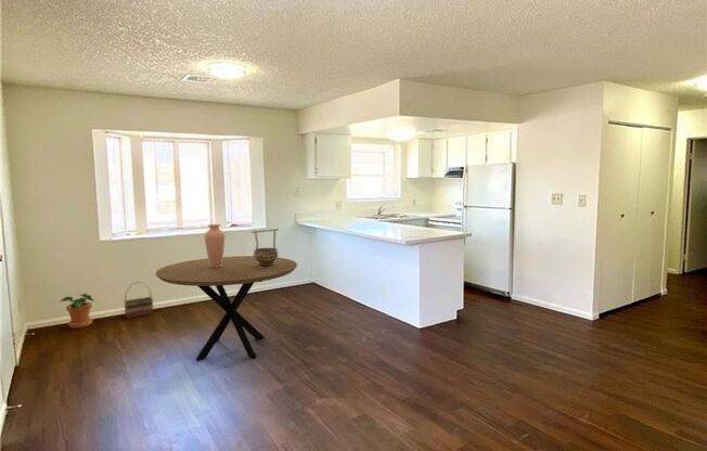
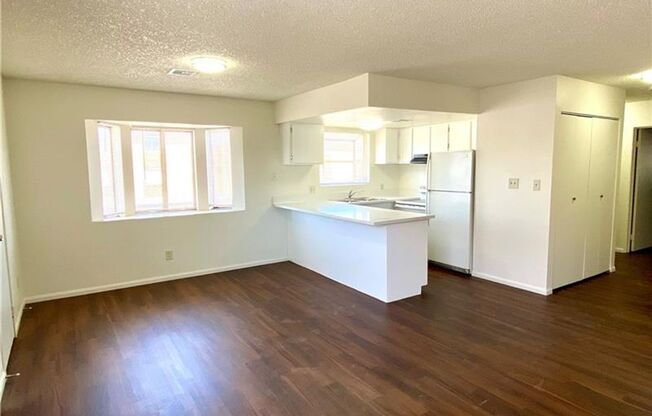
- basket (138, 298)
- potted plant (77, 311)
- decorative bowl (266, 248)
- vase (215, 245)
- dining table (231, 307)
